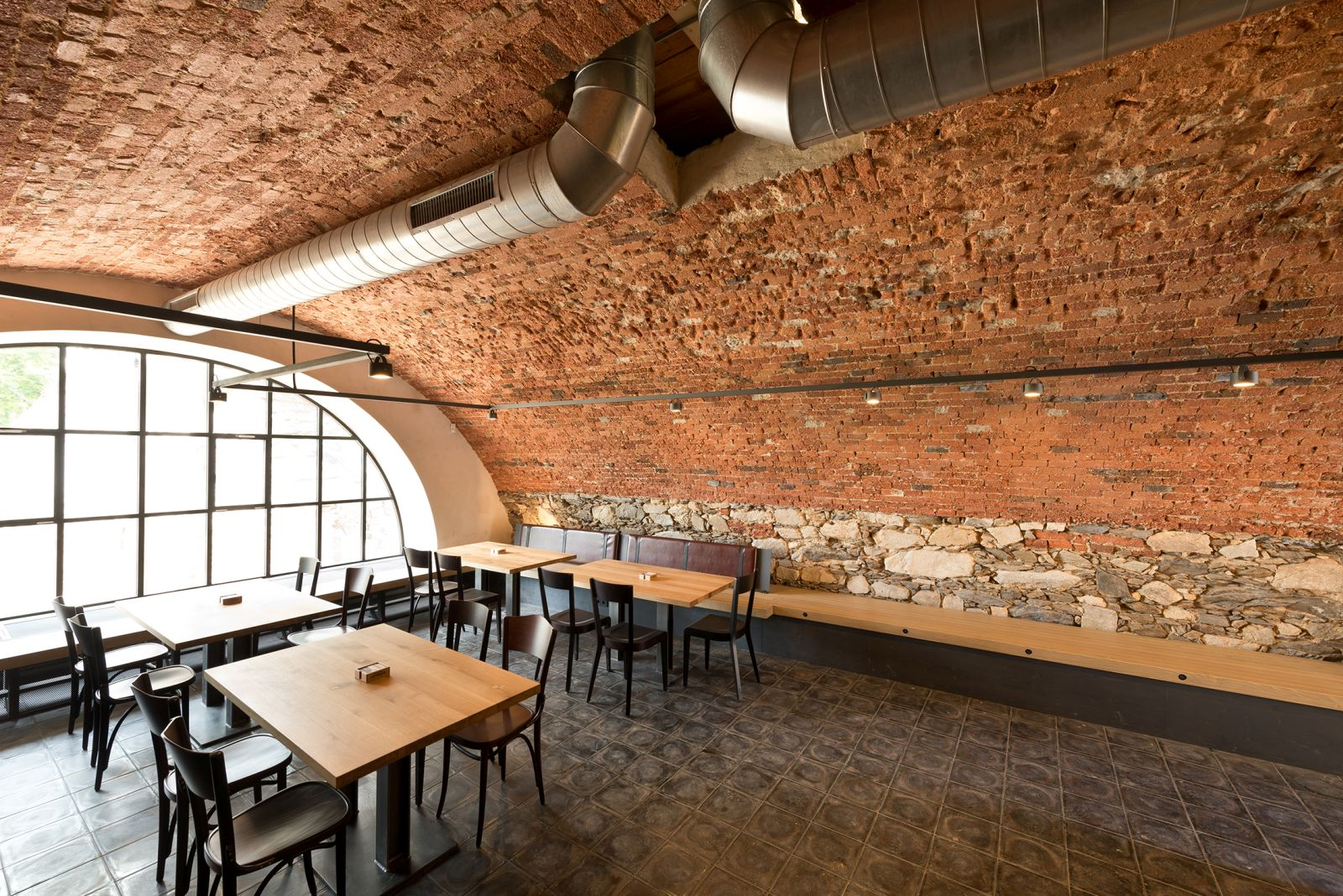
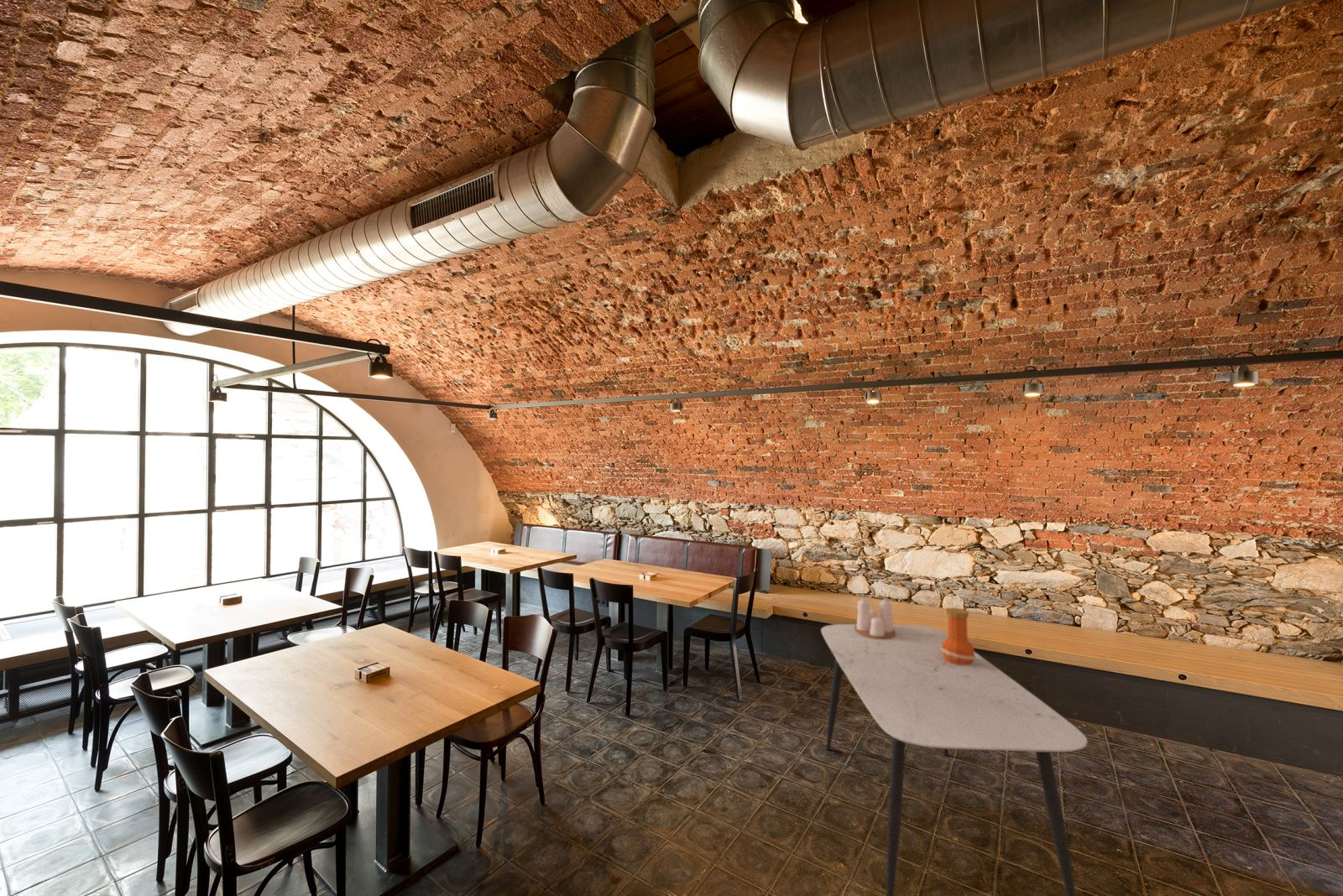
+ vase (957, 635)
+ condiment set (874, 612)
+ dining table (922, 742)
